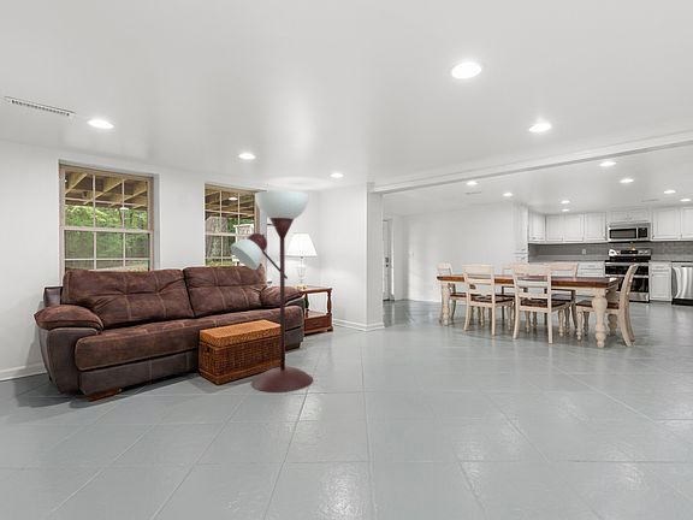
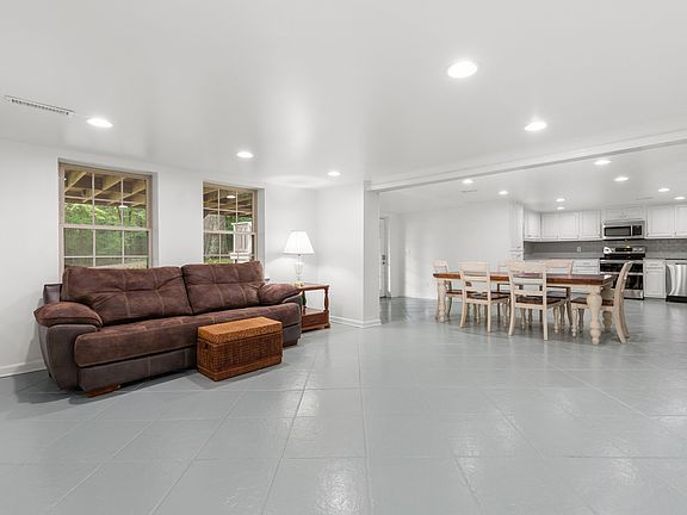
- floor lamp (280, 289)
